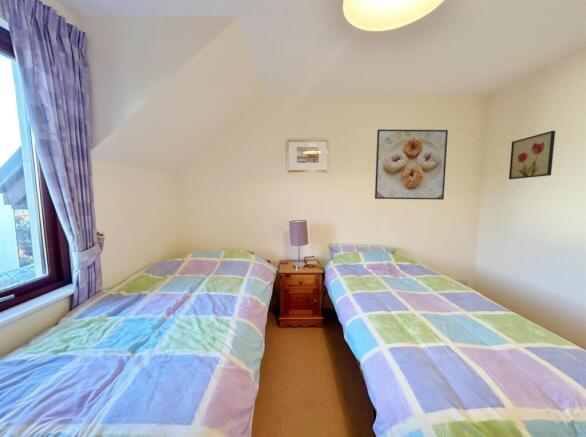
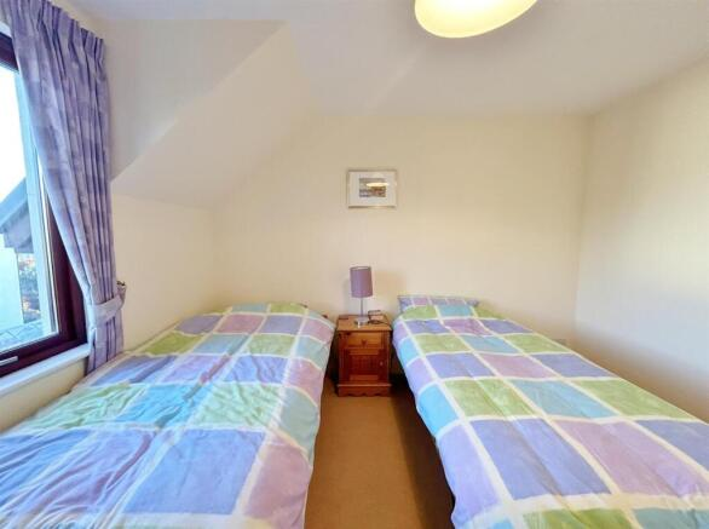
- wall art (530, 157)
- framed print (410, 164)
